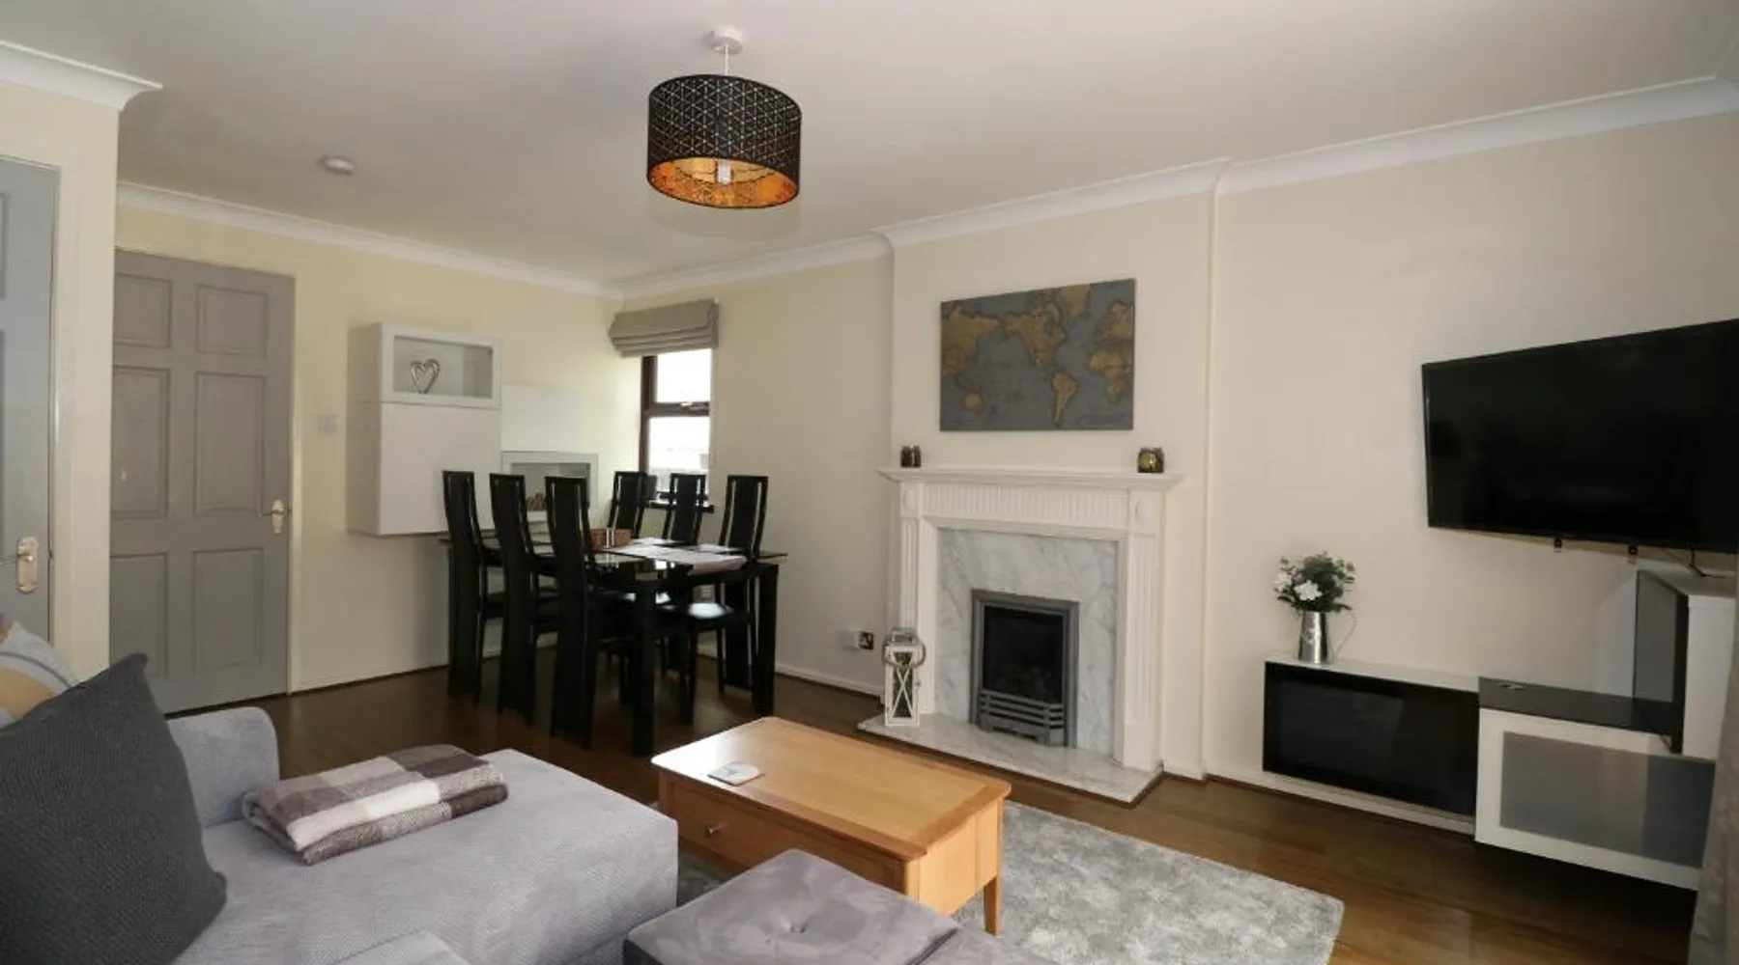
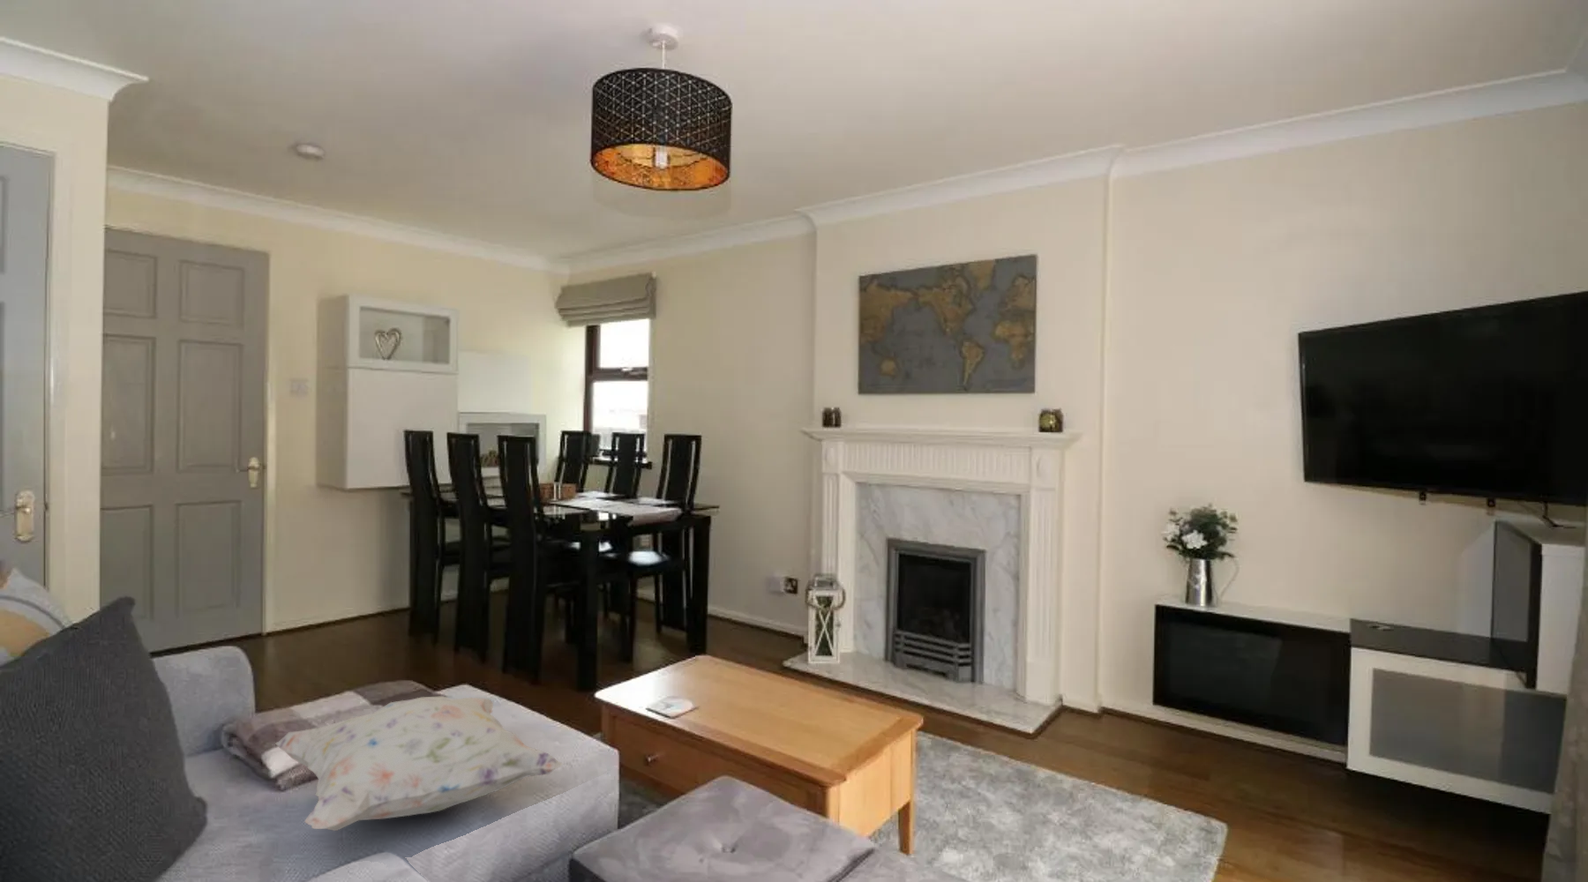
+ decorative pillow (416, 753)
